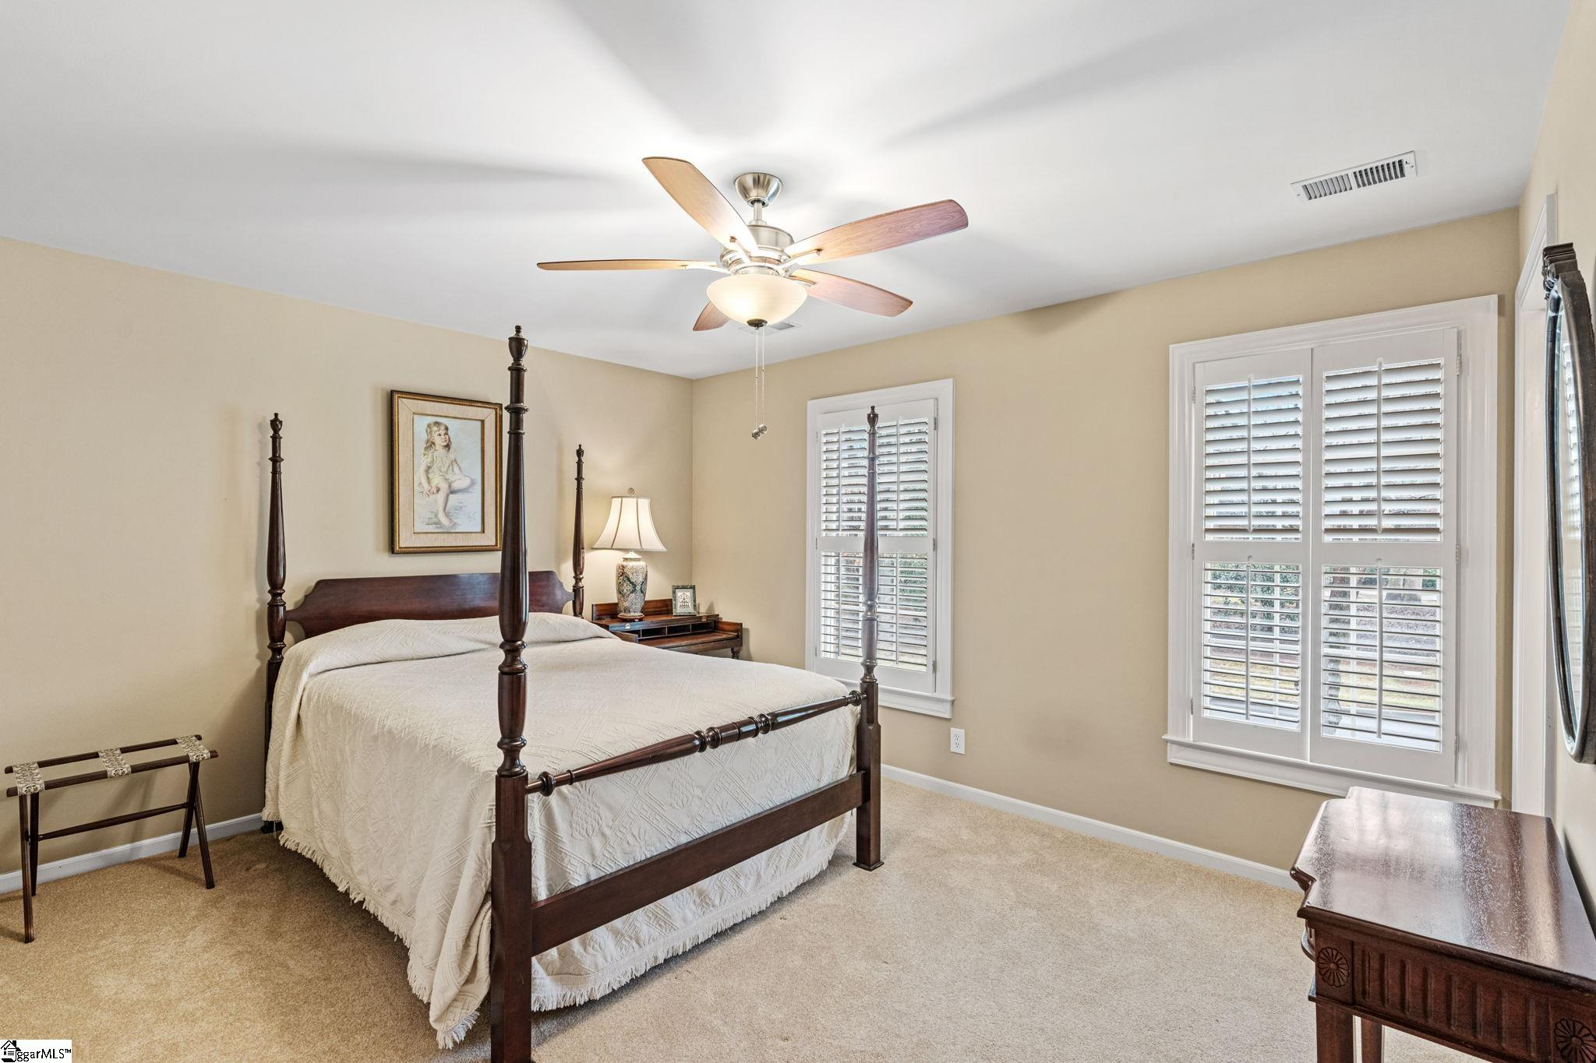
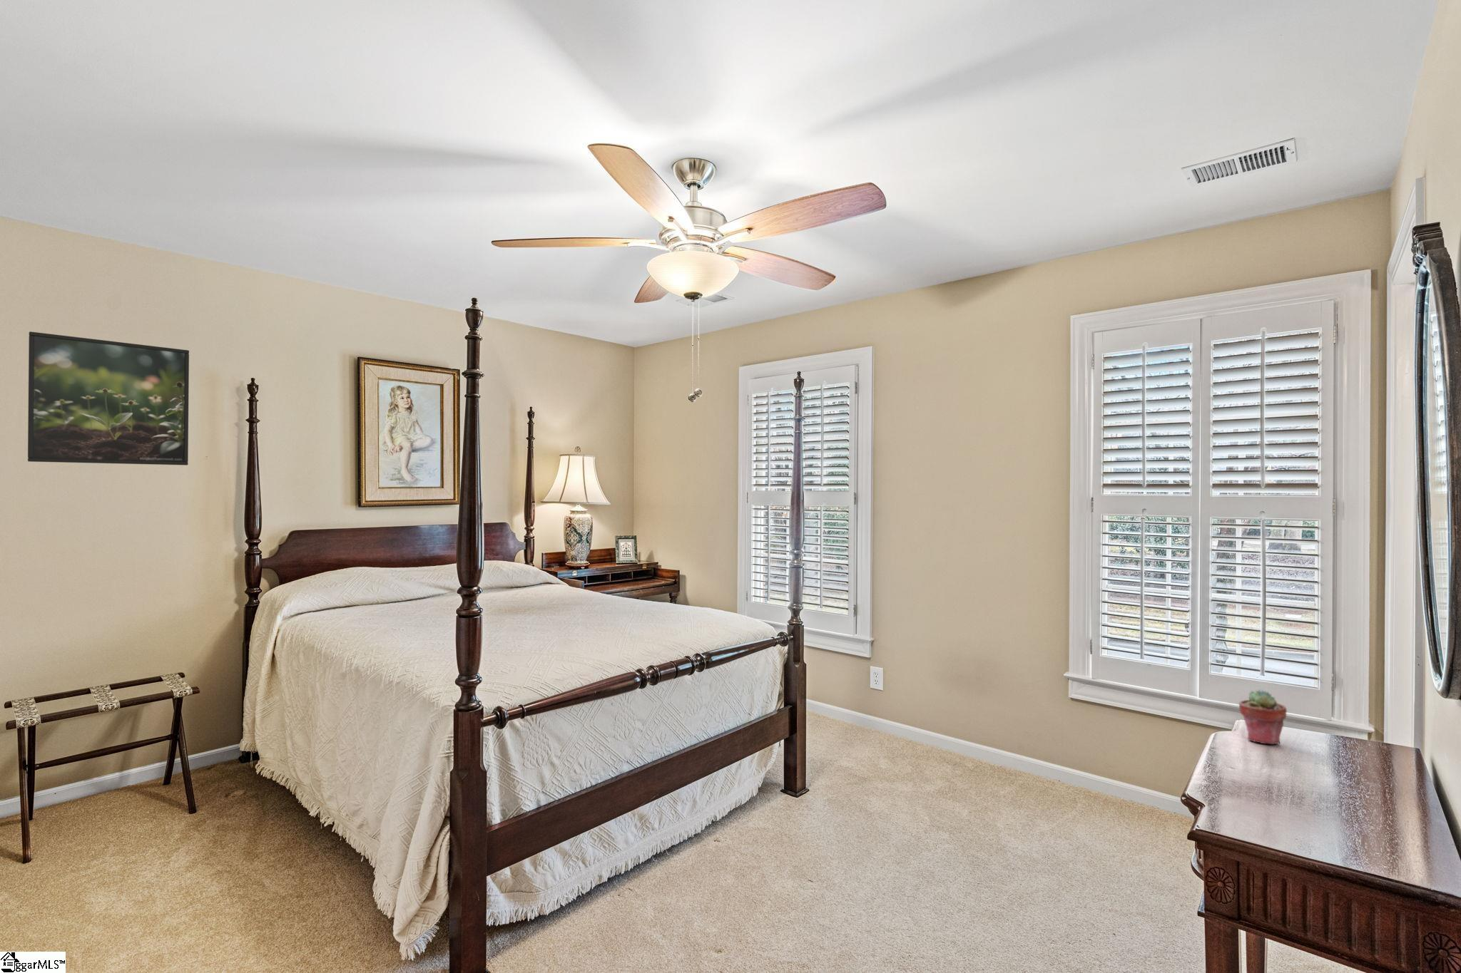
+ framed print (113, 402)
+ potted succulent (1262, 715)
